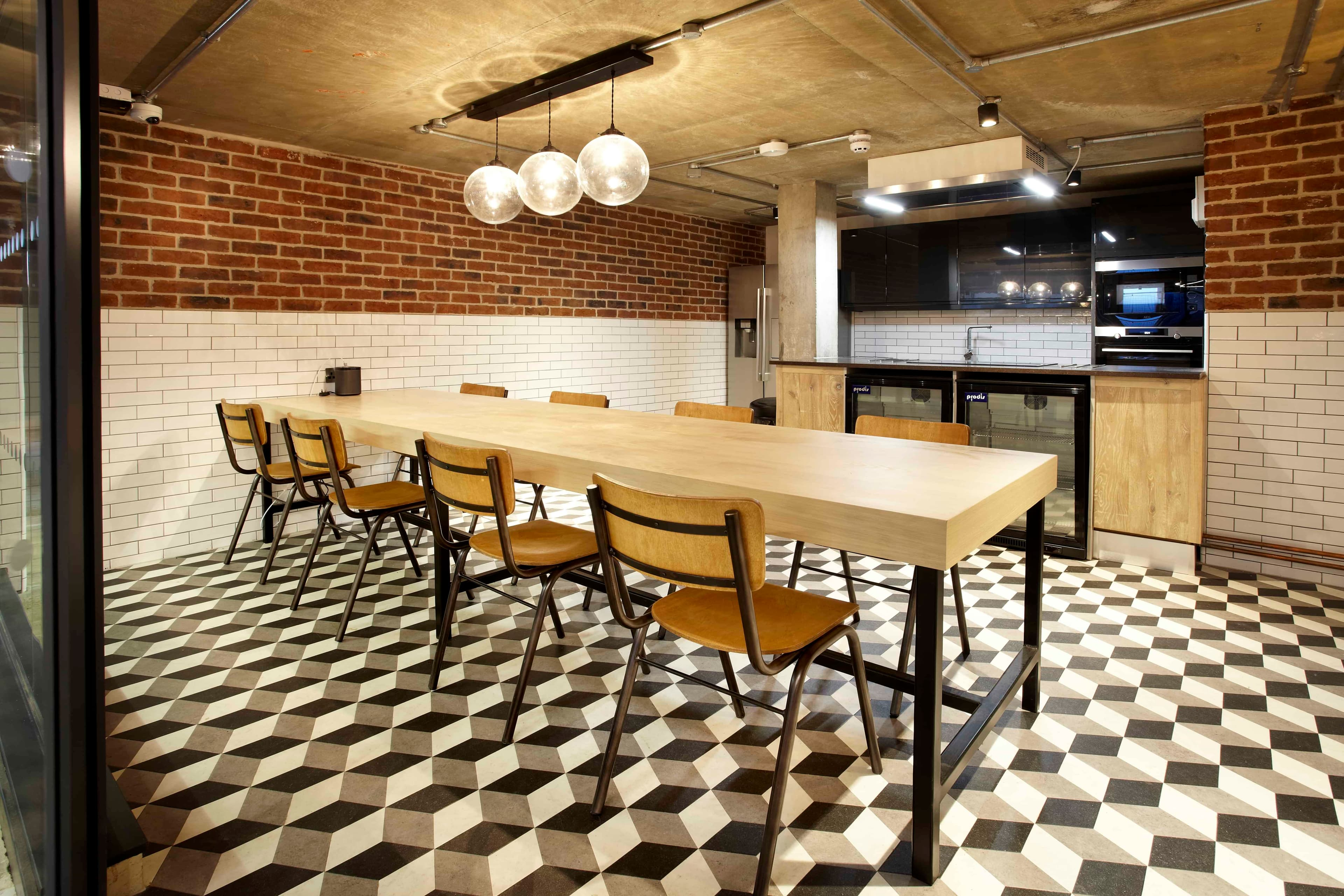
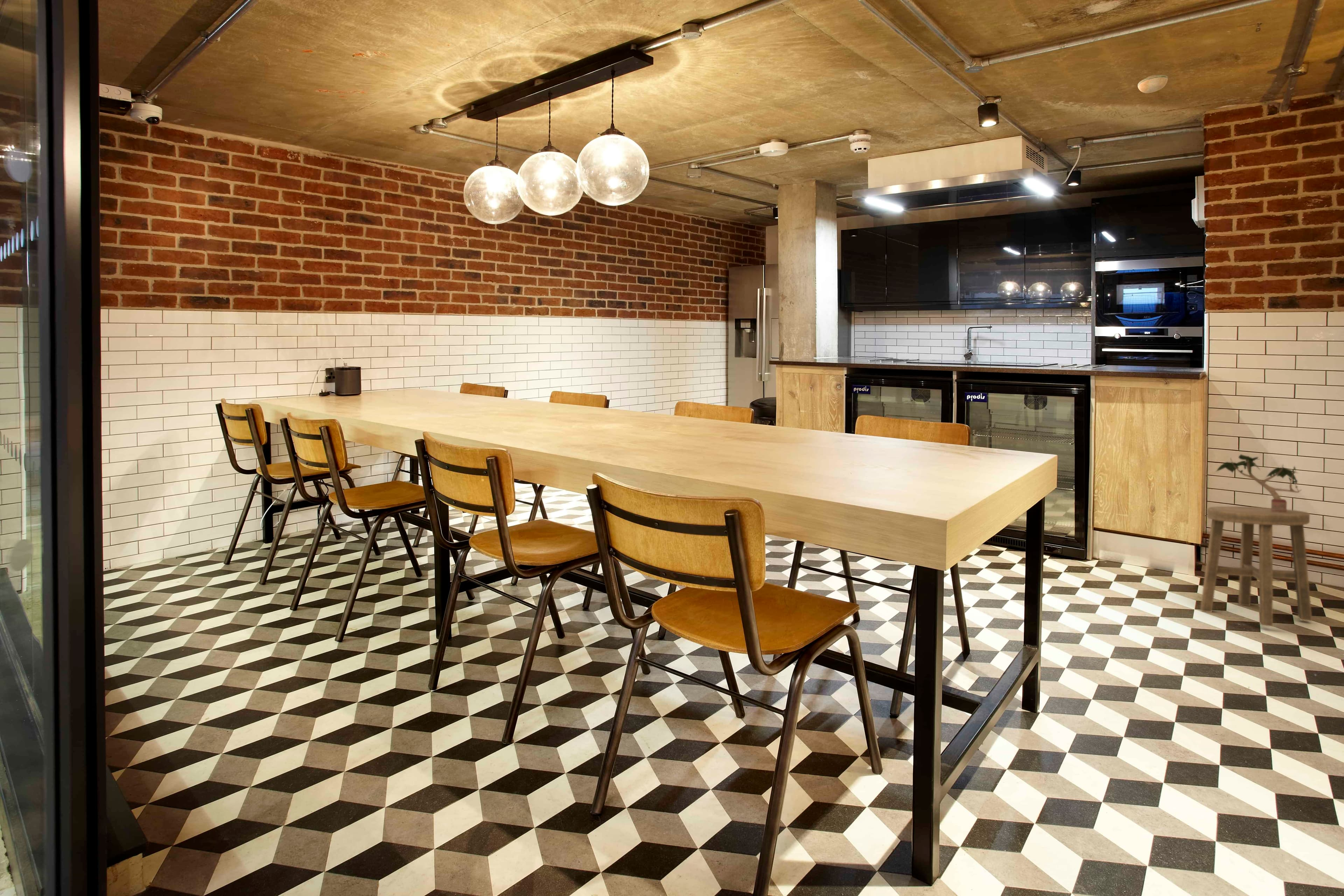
+ smoke detector (1153, 84)
+ stool (1259, 563)
+ potted plant (1256, 481)
